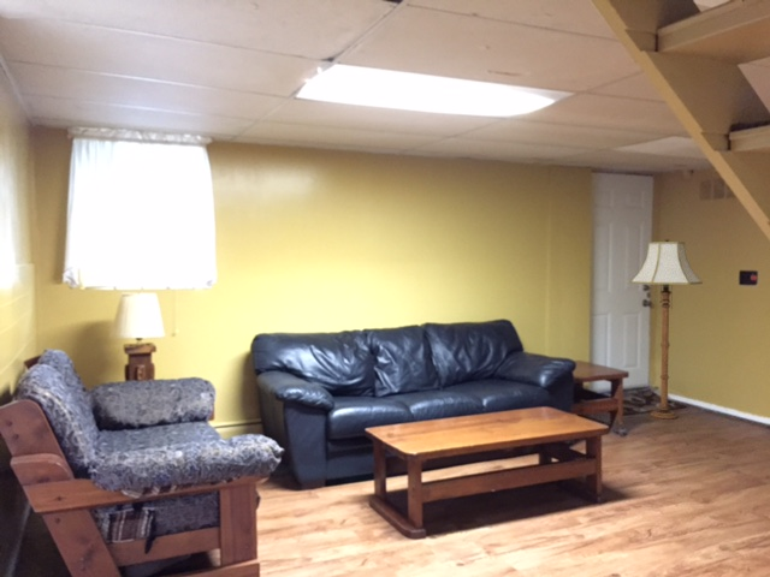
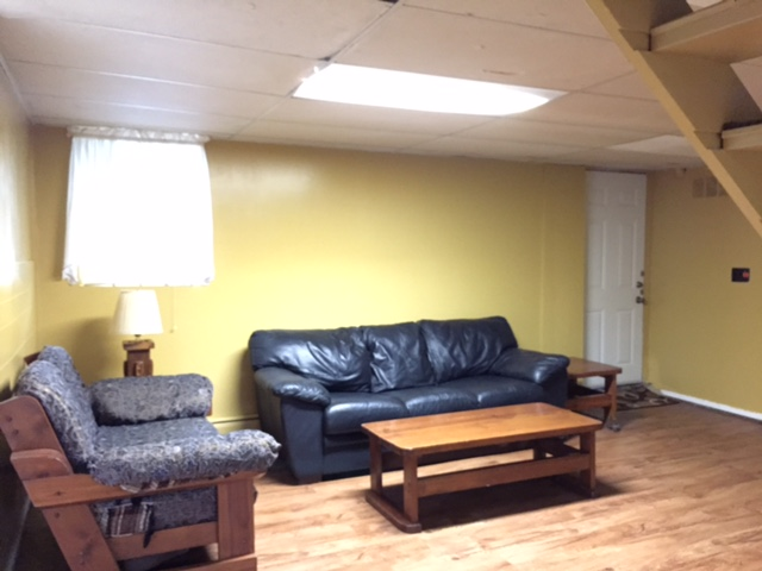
- floor lamp (664, 326)
